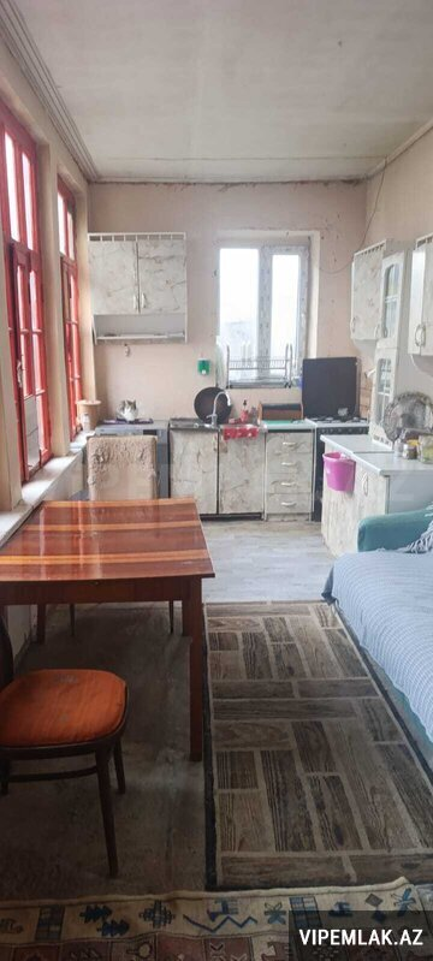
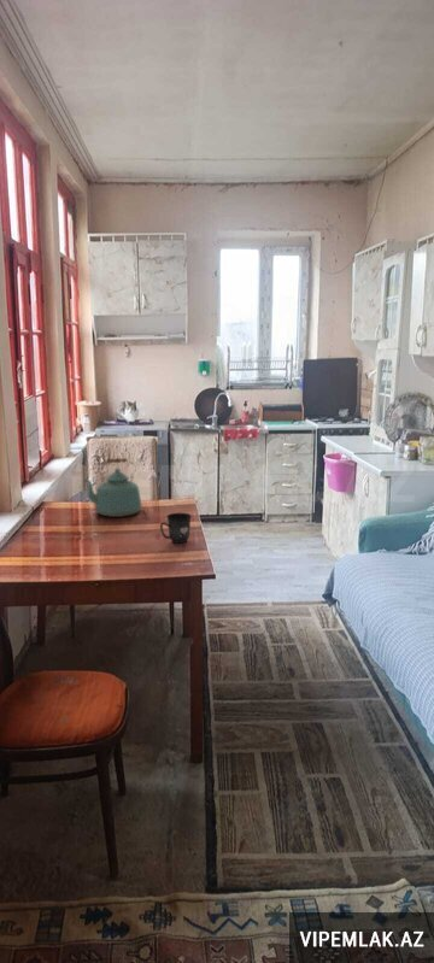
+ mug (175, 529)
+ kettle (112, 486)
